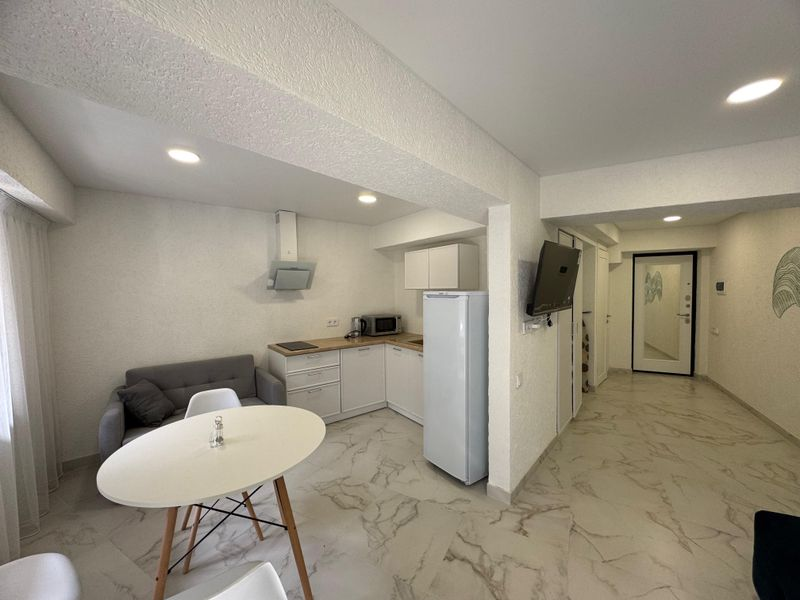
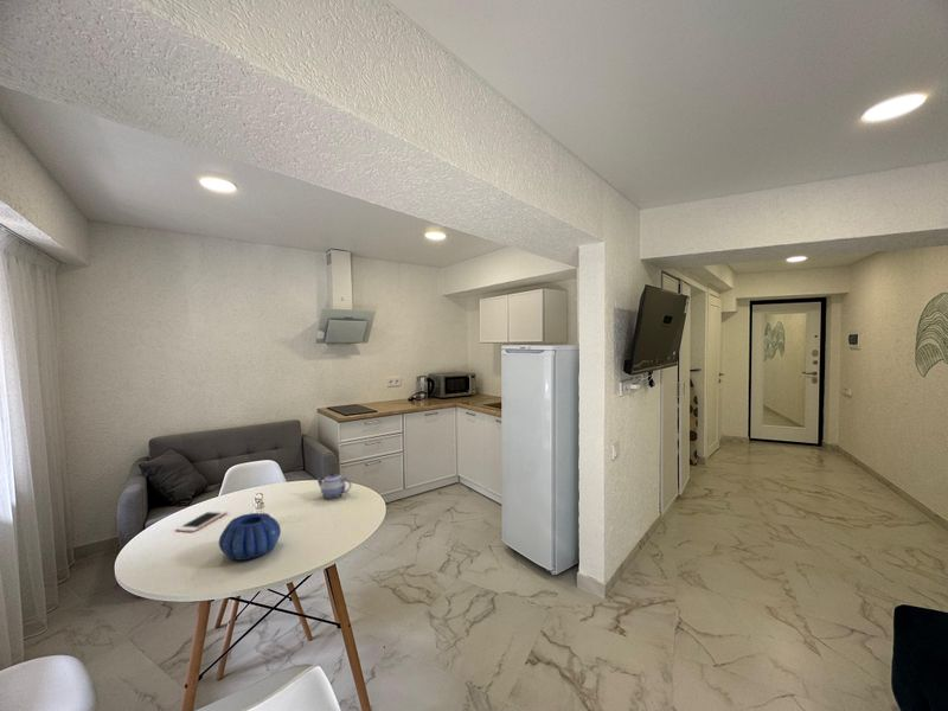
+ cell phone (203, 519)
+ teapot (333, 483)
+ decorative bowl (250, 534)
